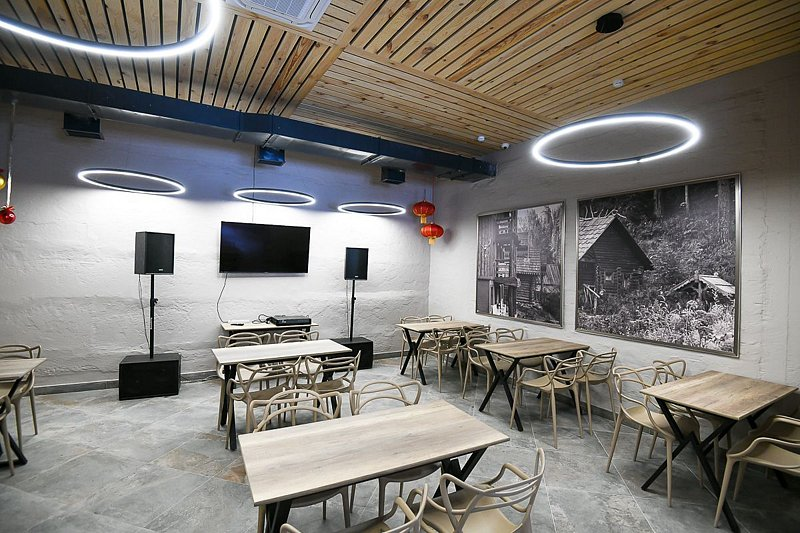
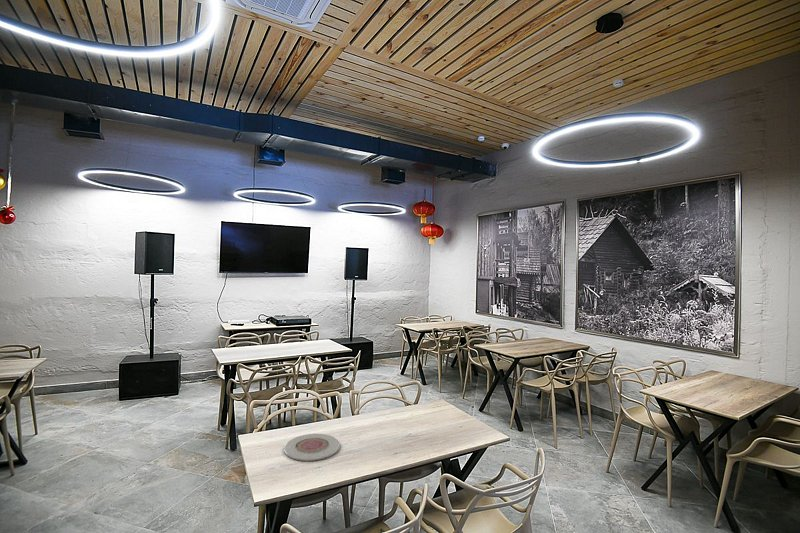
+ plate (312, 445)
